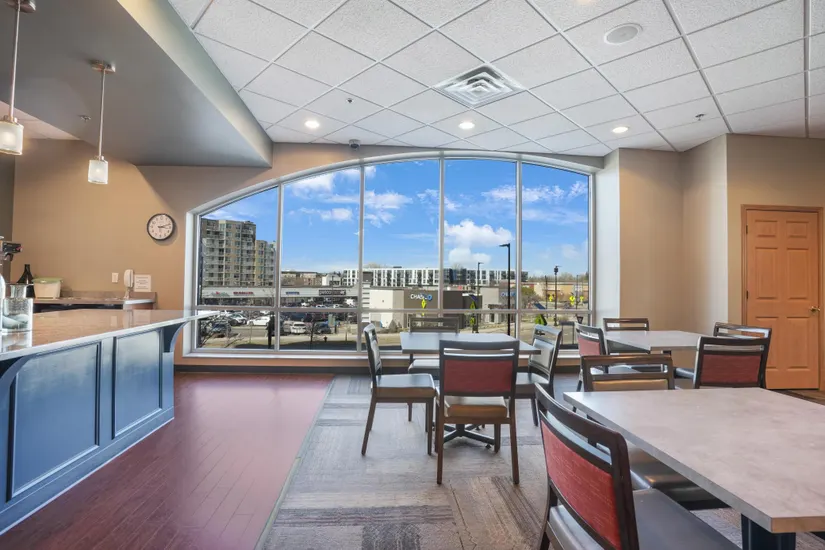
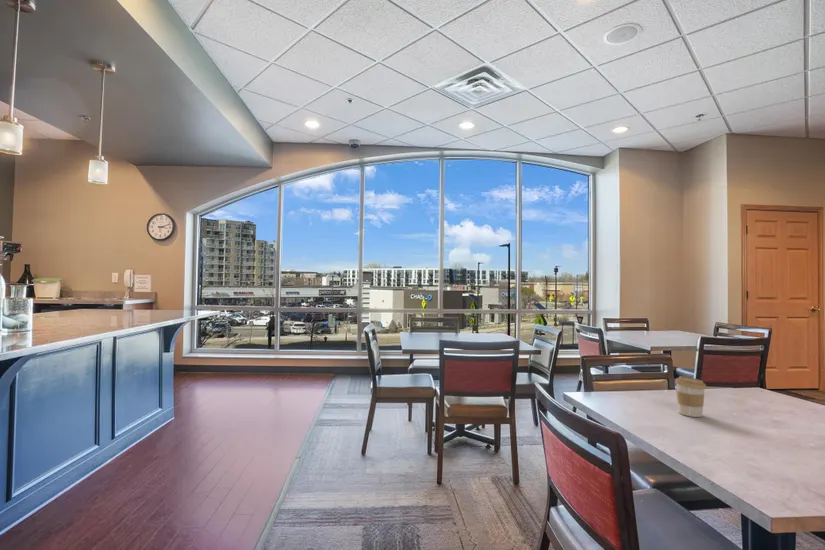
+ coffee cup (690, 395)
